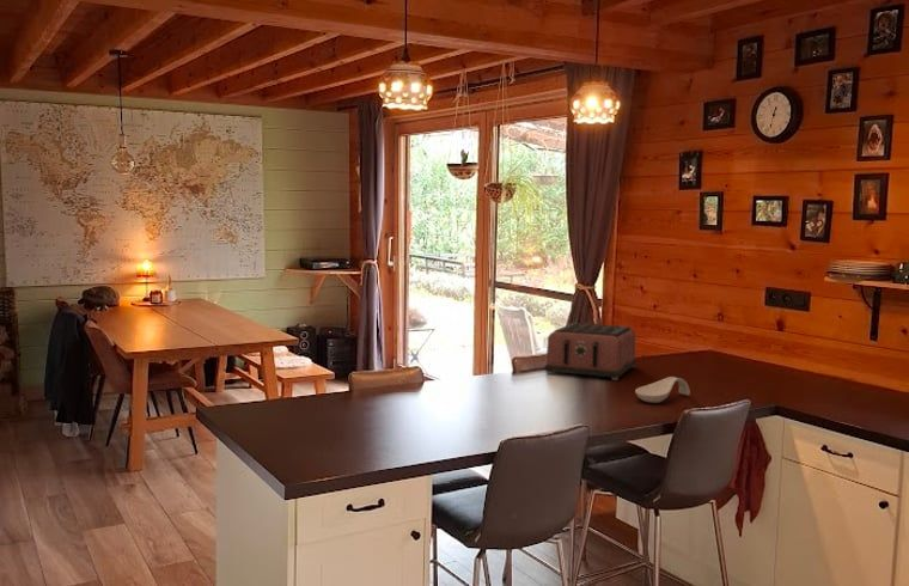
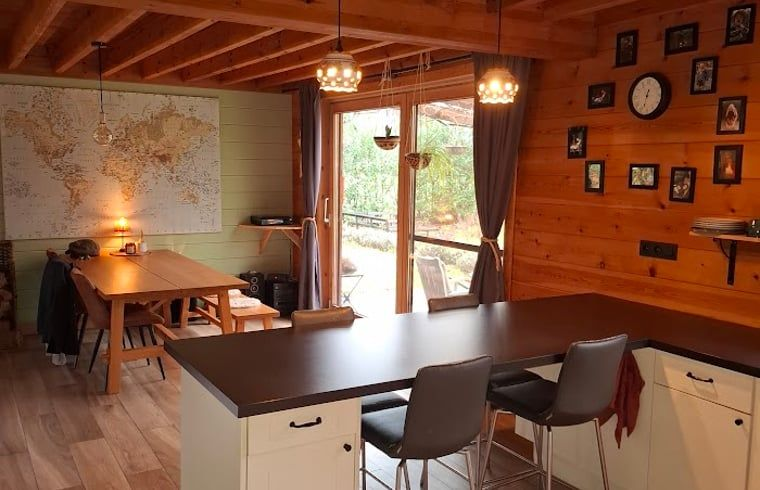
- spoon rest (663, 389)
- toaster (590, 349)
